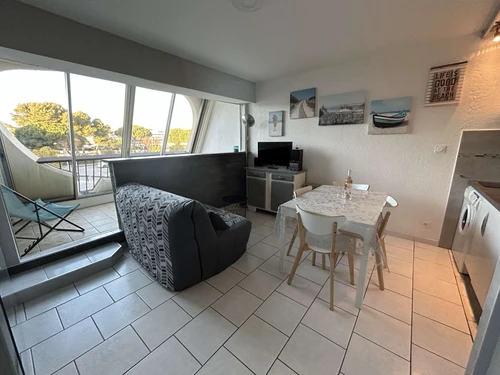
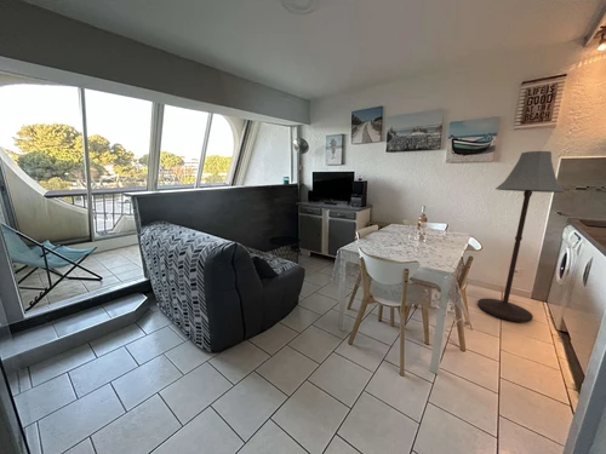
+ floor lamp (519, 235)
